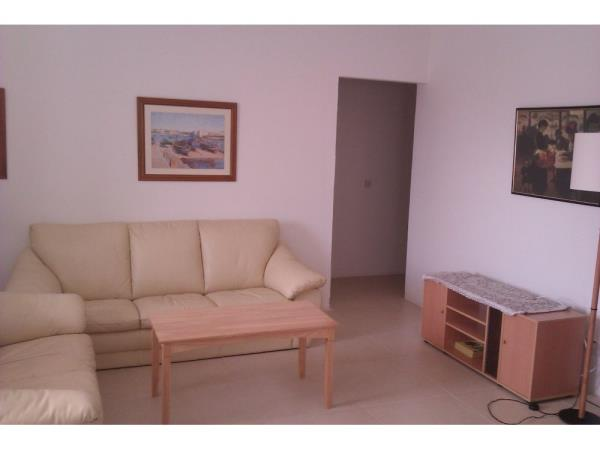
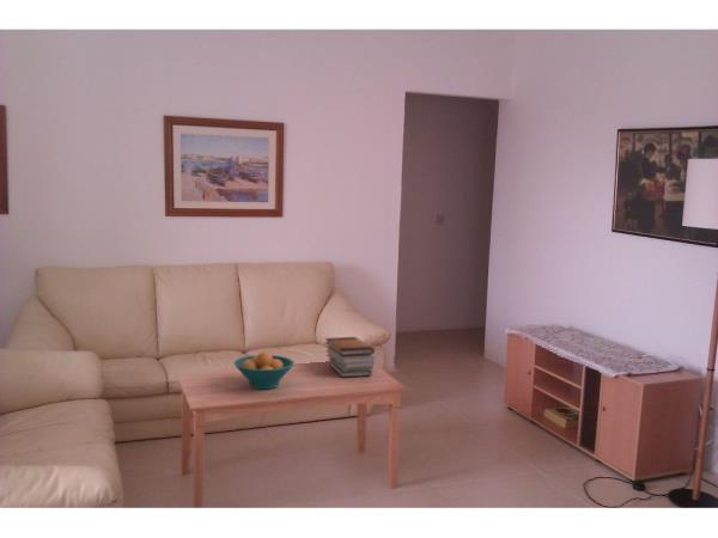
+ fruit bowl (263, 368)
+ book stack (348, 356)
